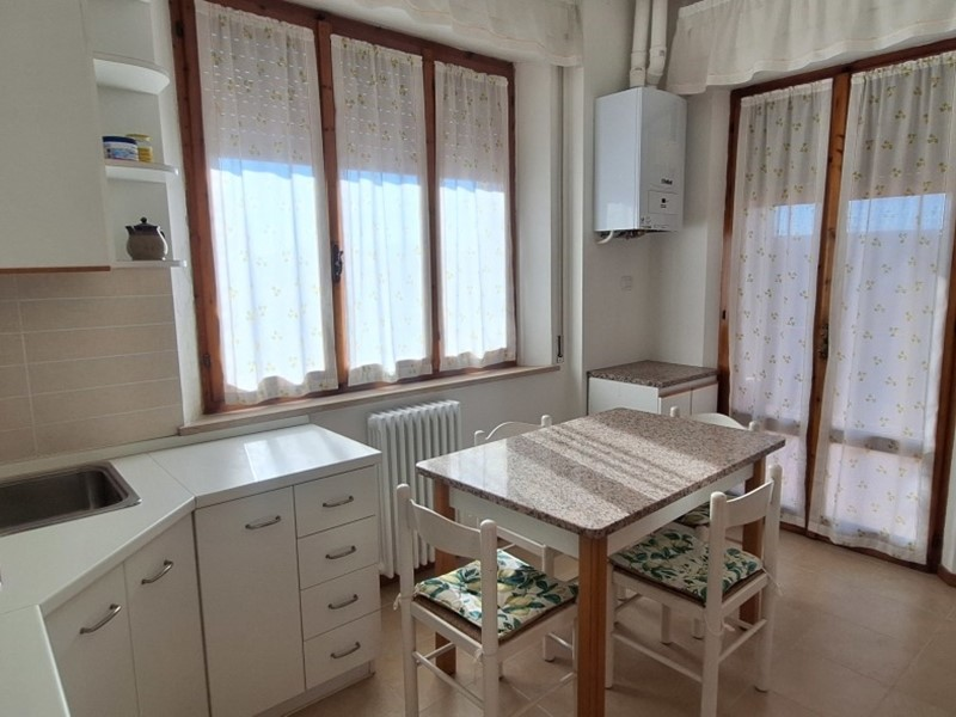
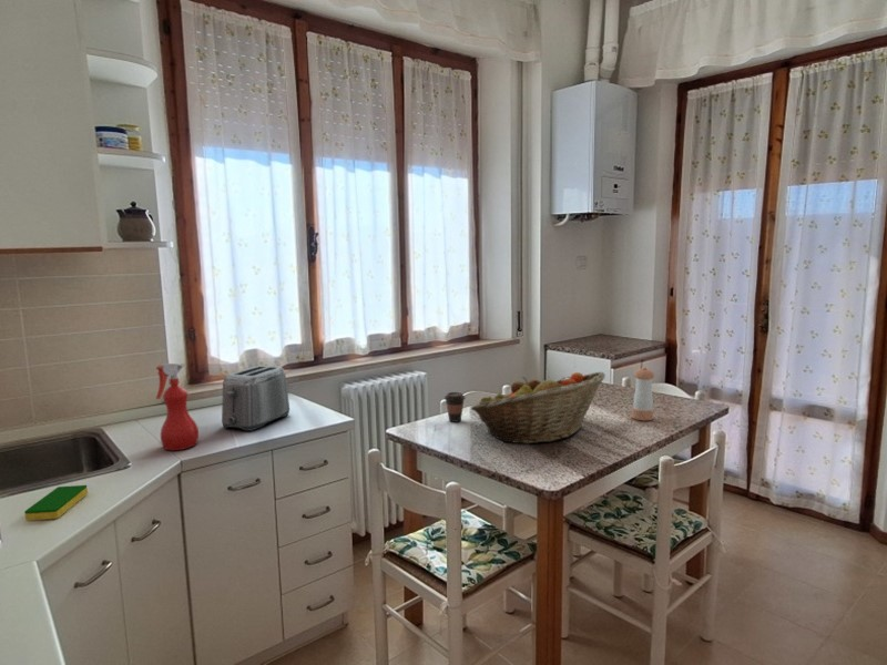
+ dish sponge (58, 501)
+ toaster (257, 395)
+ spray bottle (173, 405)
+ fruit basket (539, 401)
+ pepper shaker (643, 392)
+ coffee cup (455, 407)
